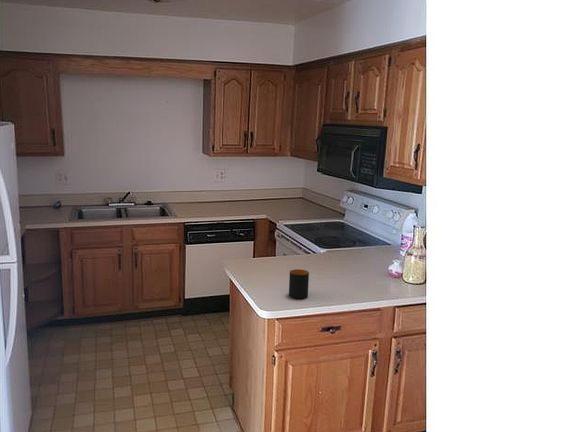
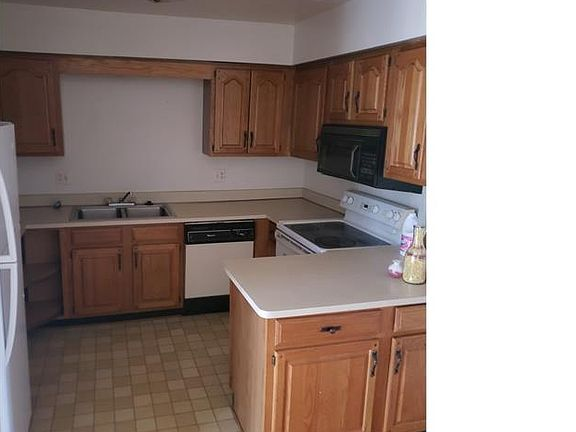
- mug (301, 282)
